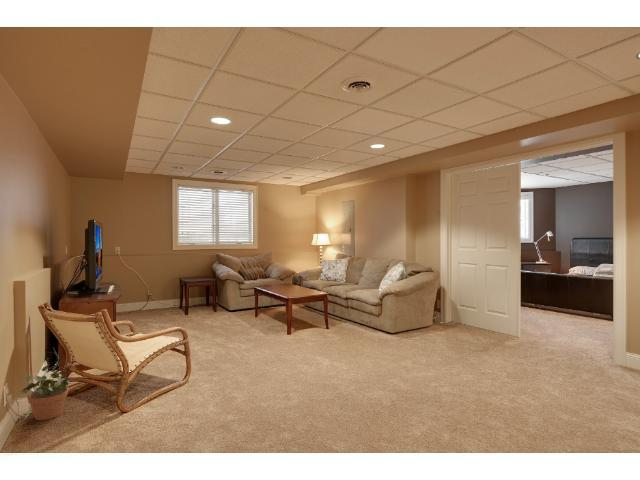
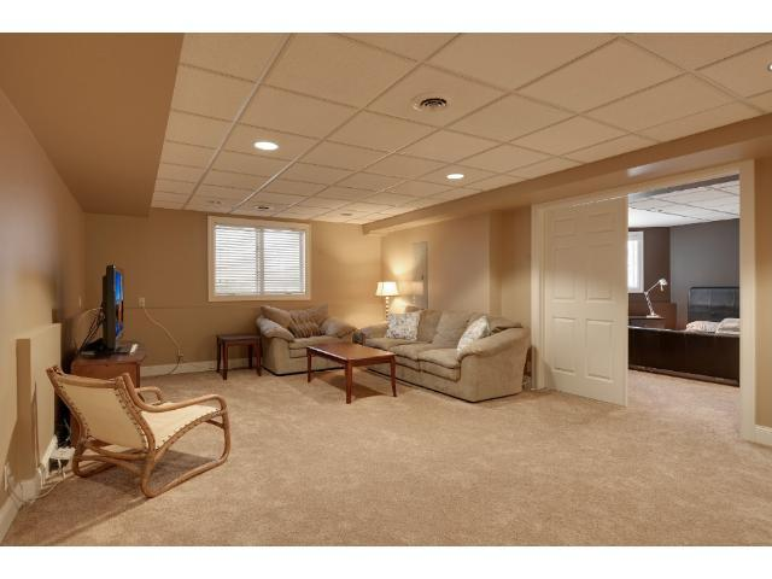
- potted plant (47, 391)
